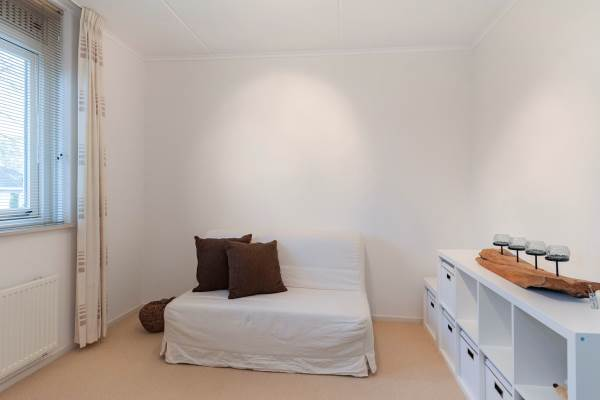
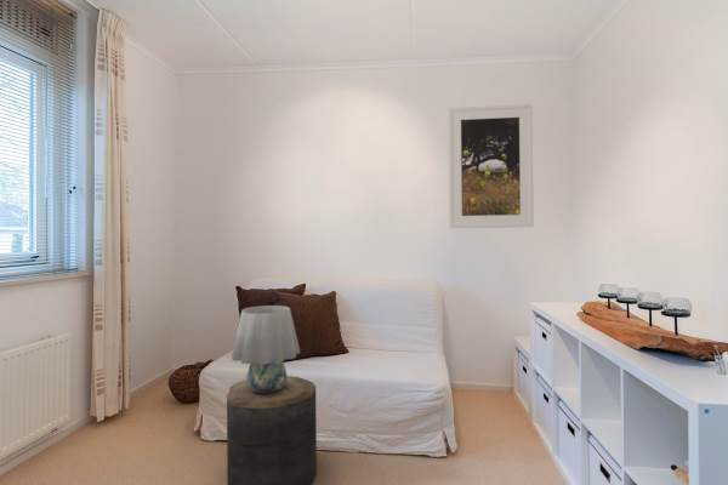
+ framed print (490, 166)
+ table lamp (266, 348)
+ stool (271, 432)
